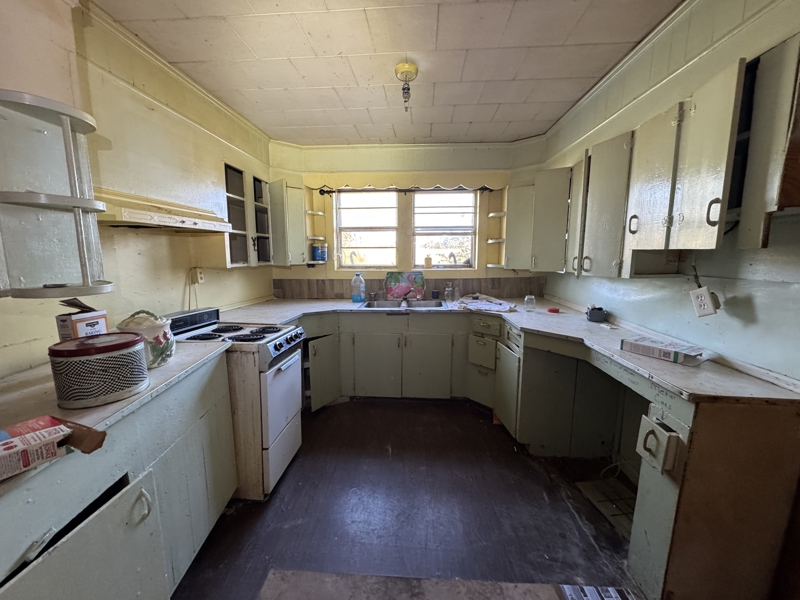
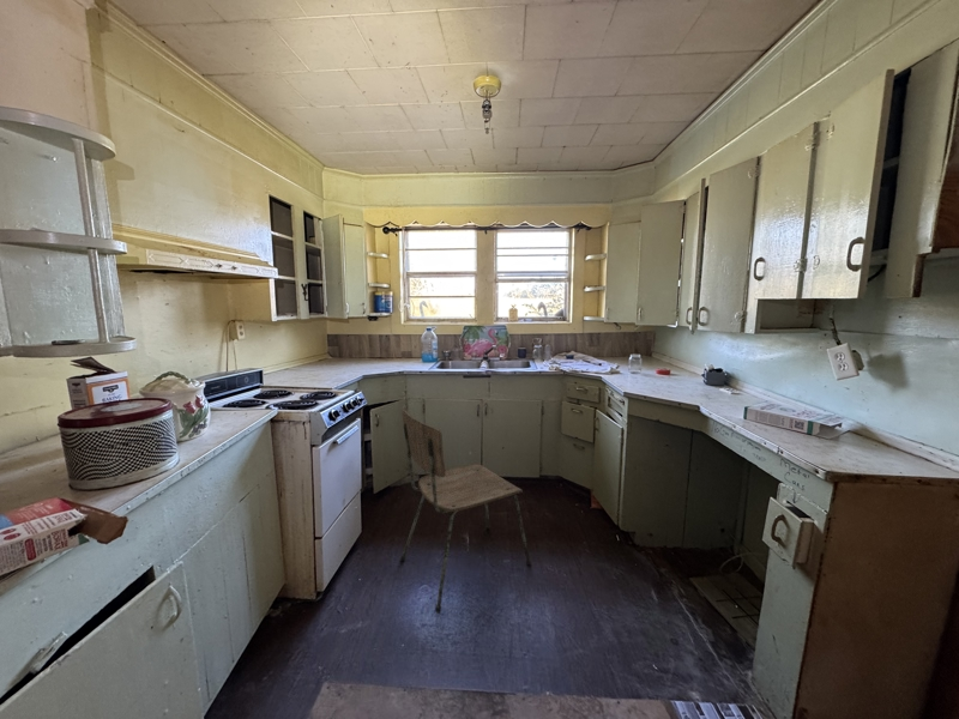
+ dining chair (465, 489)
